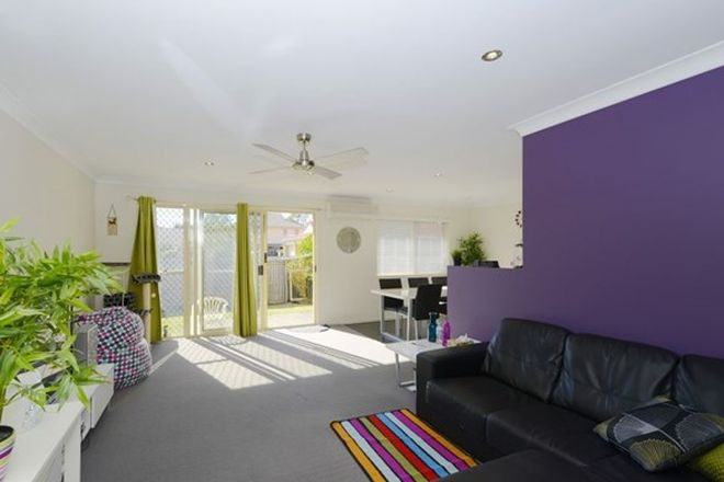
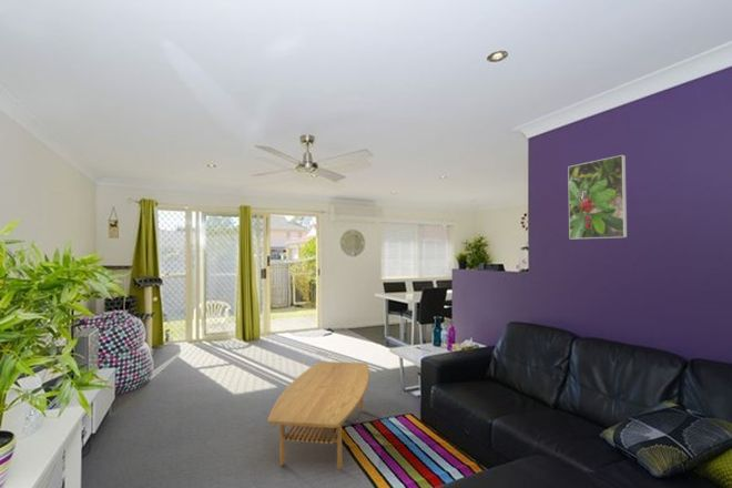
+ coffee table (327, 409)
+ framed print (596, 200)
